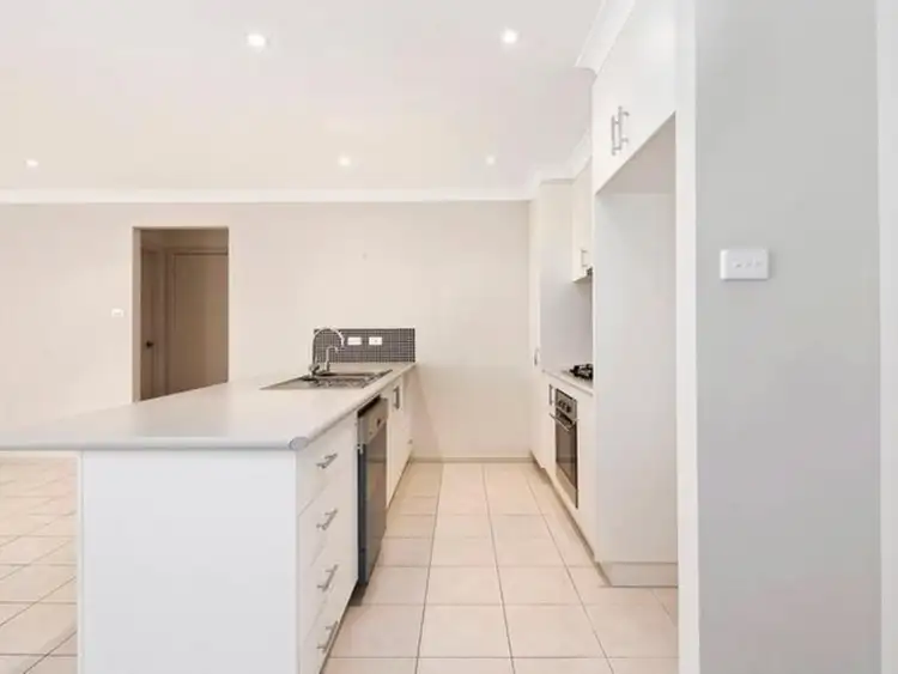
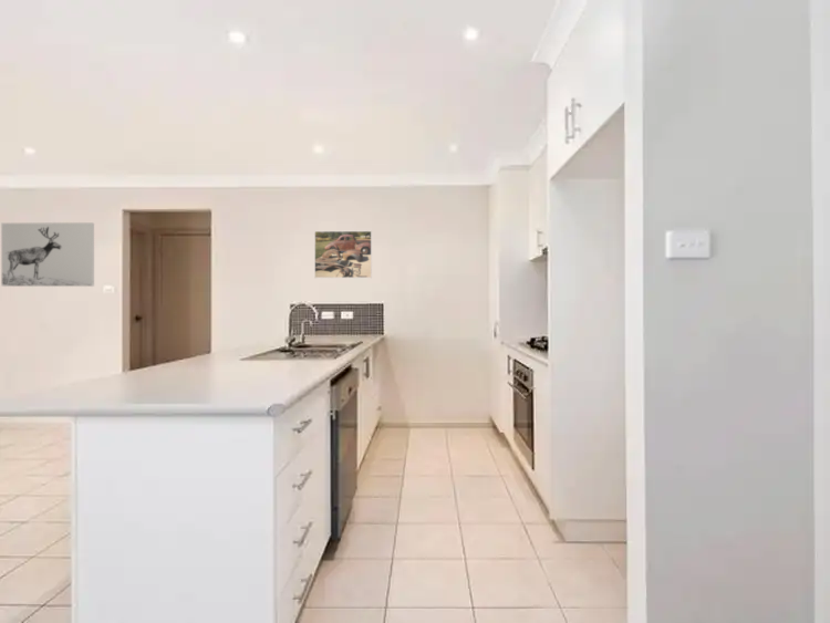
+ wall art (48, 255)
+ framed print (343, 255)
